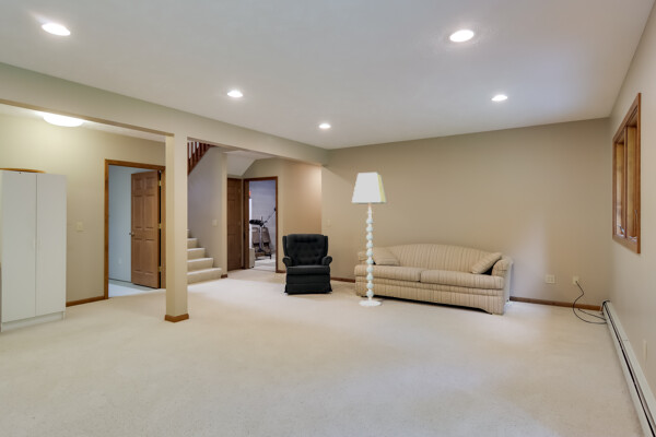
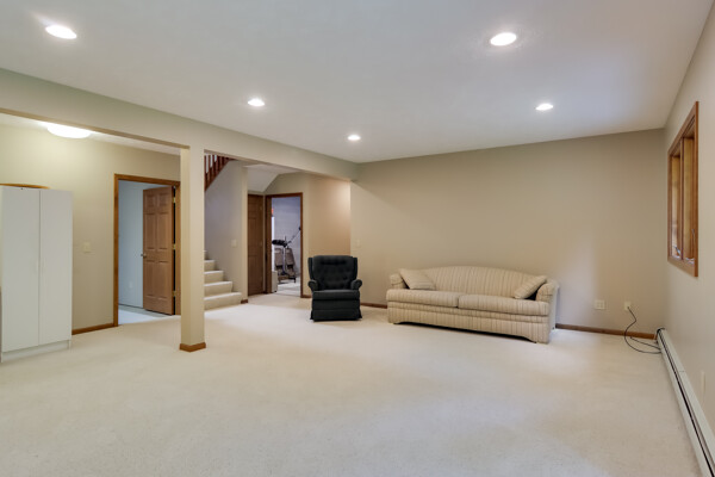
- floor lamp (370, 238)
